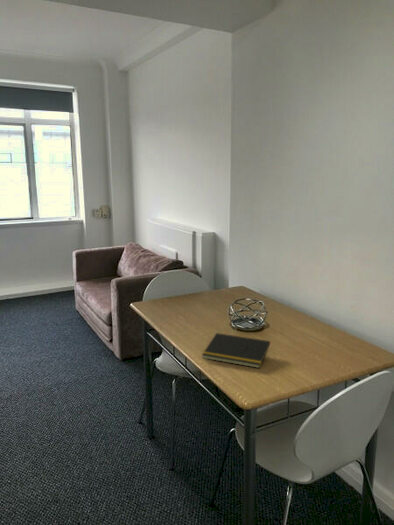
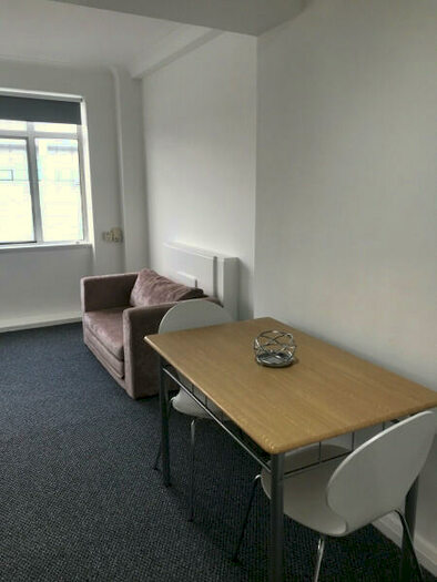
- notepad (236, 349)
